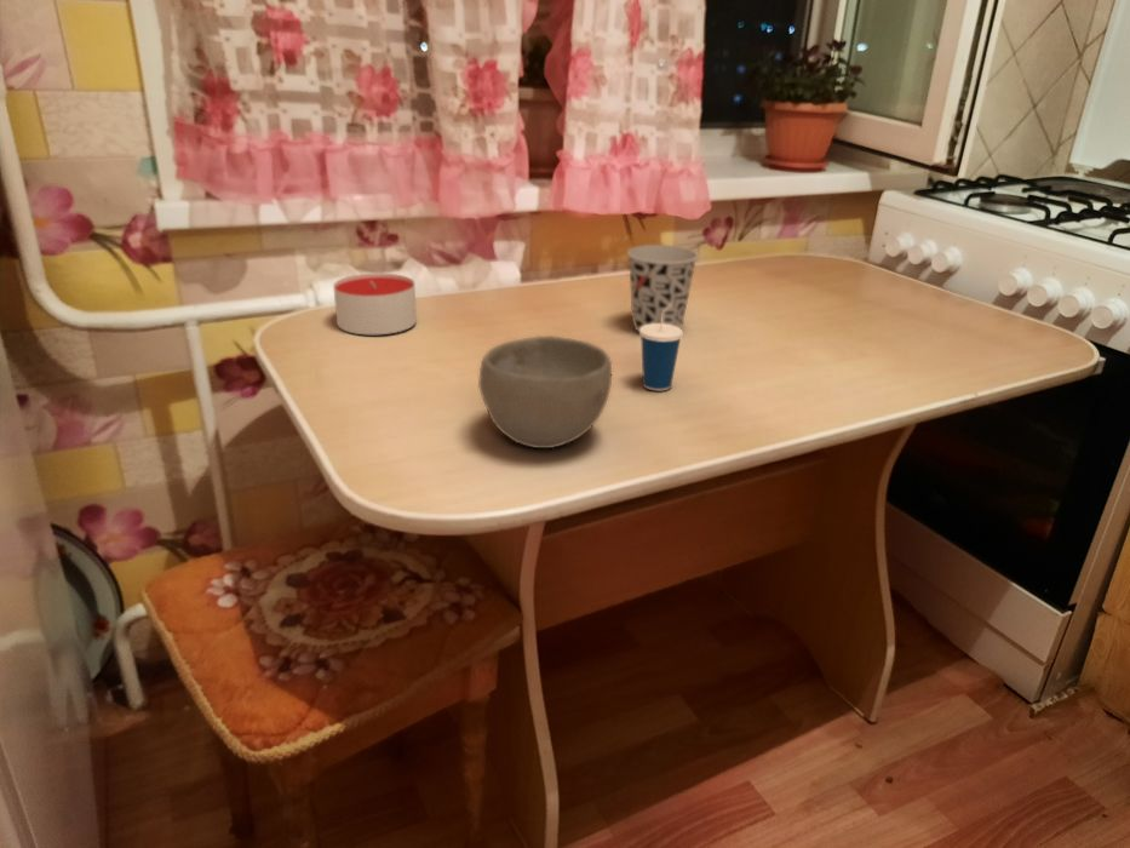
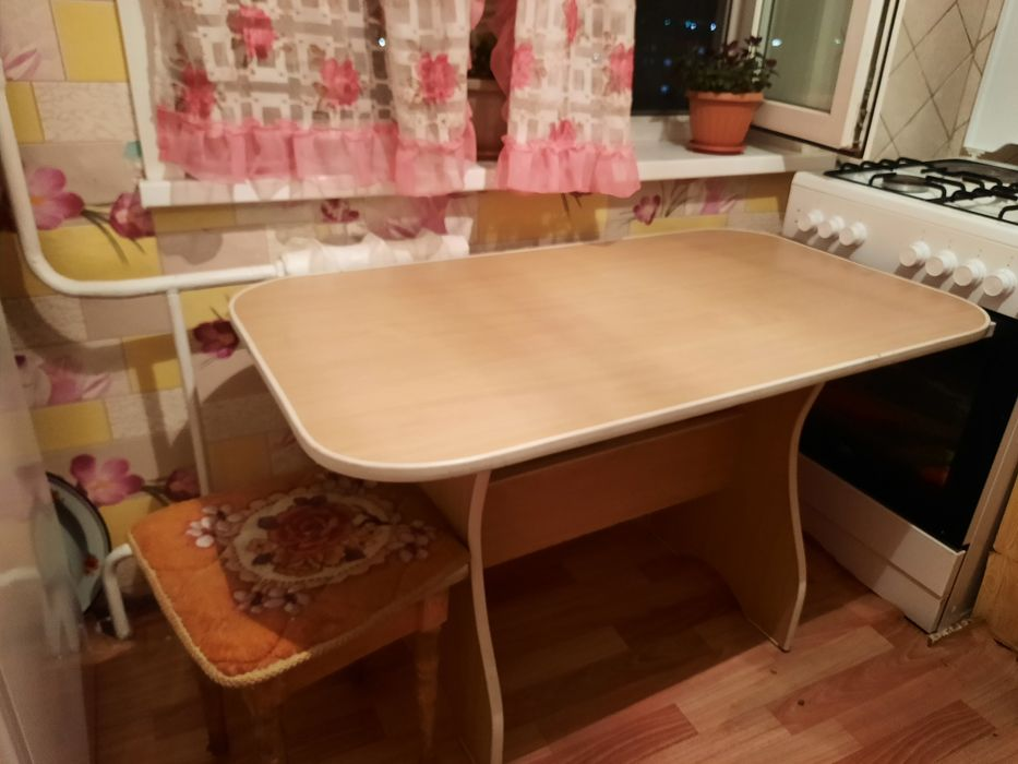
- bowl (544, 396)
- cup (660, 343)
- candle (375, 302)
- cup (659, 291)
